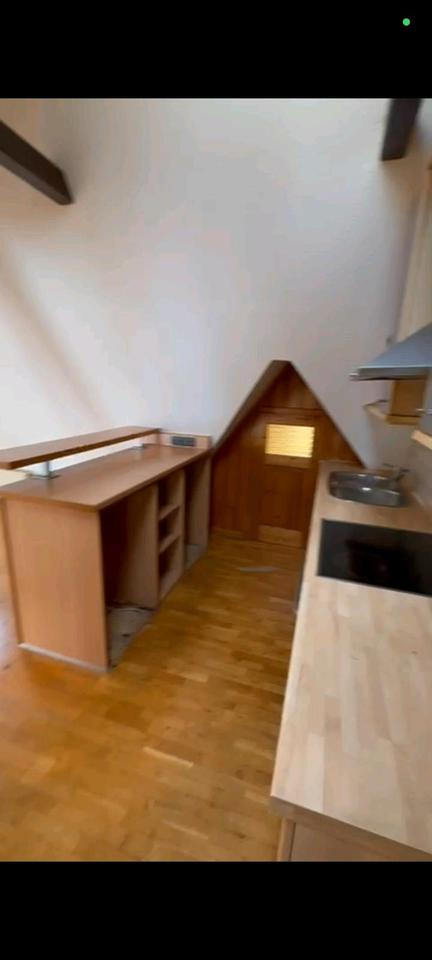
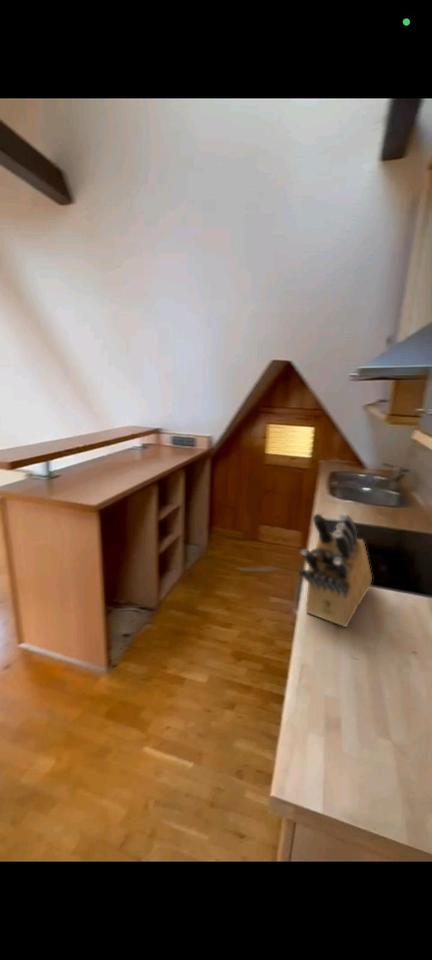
+ knife block (341, 555)
